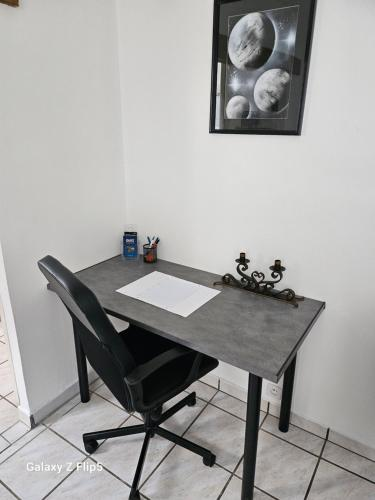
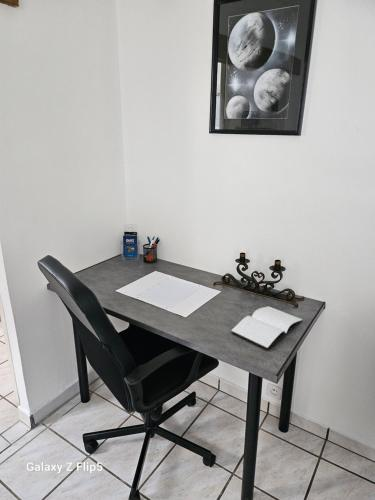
+ book (267, 323)
